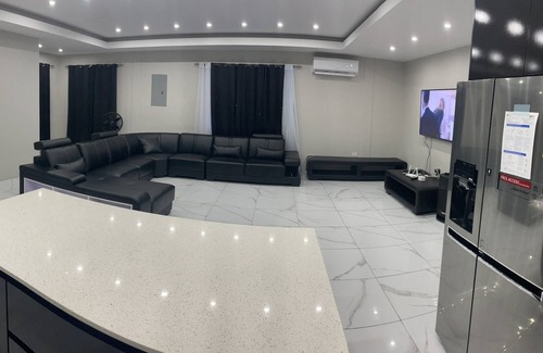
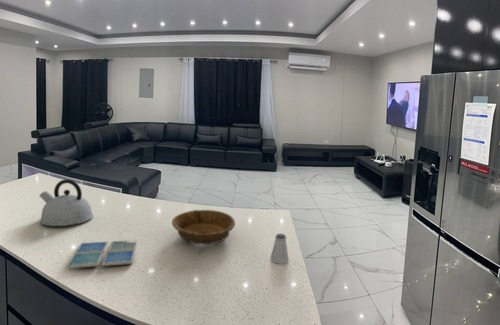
+ kettle (64, 199)
+ decorative bowl (203, 228)
+ drink coaster (104, 251)
+ saltshaker (280, 247)
